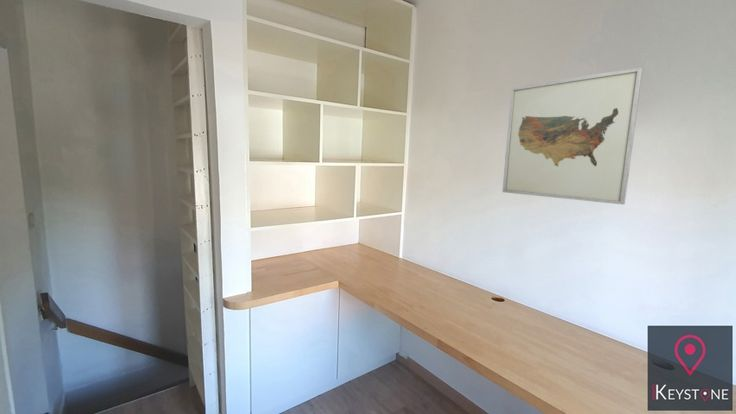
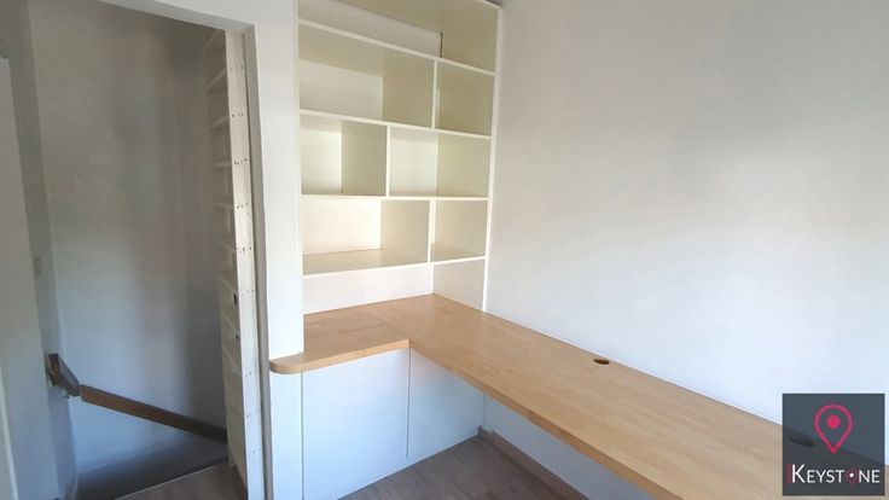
- wall art (561, 139)
